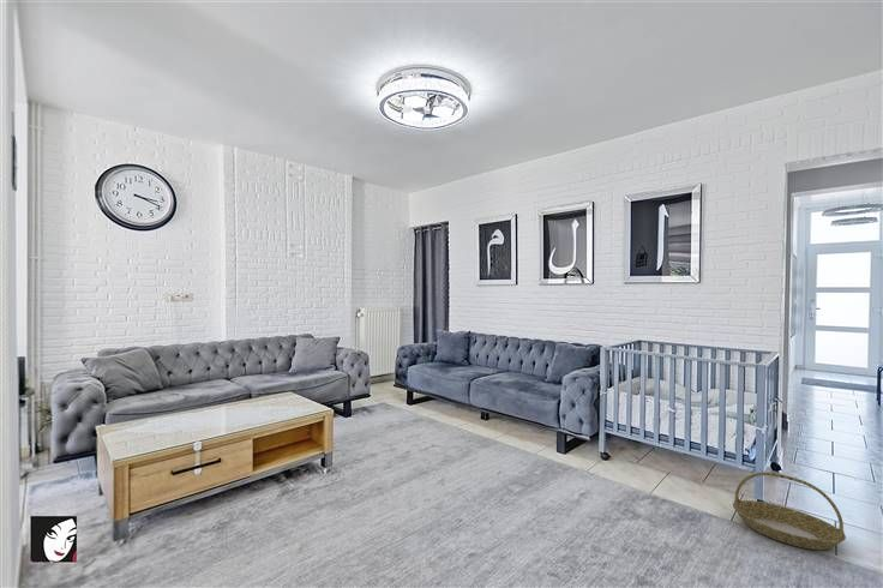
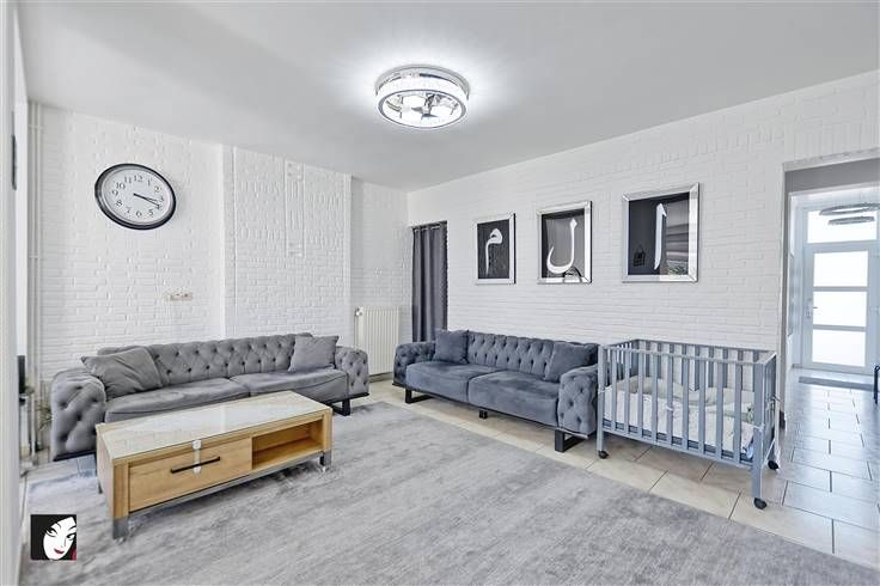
- basket (783, 506)
